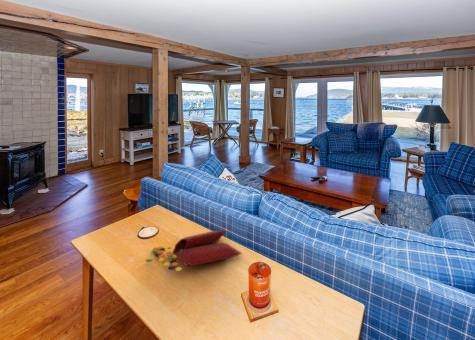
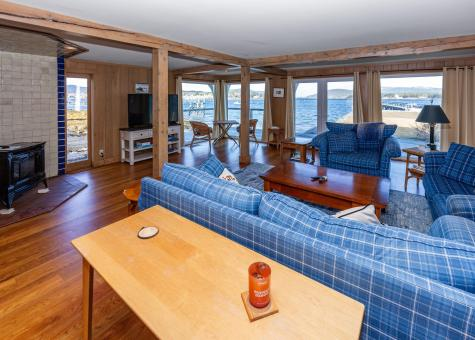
- candy bag (190, 246)
